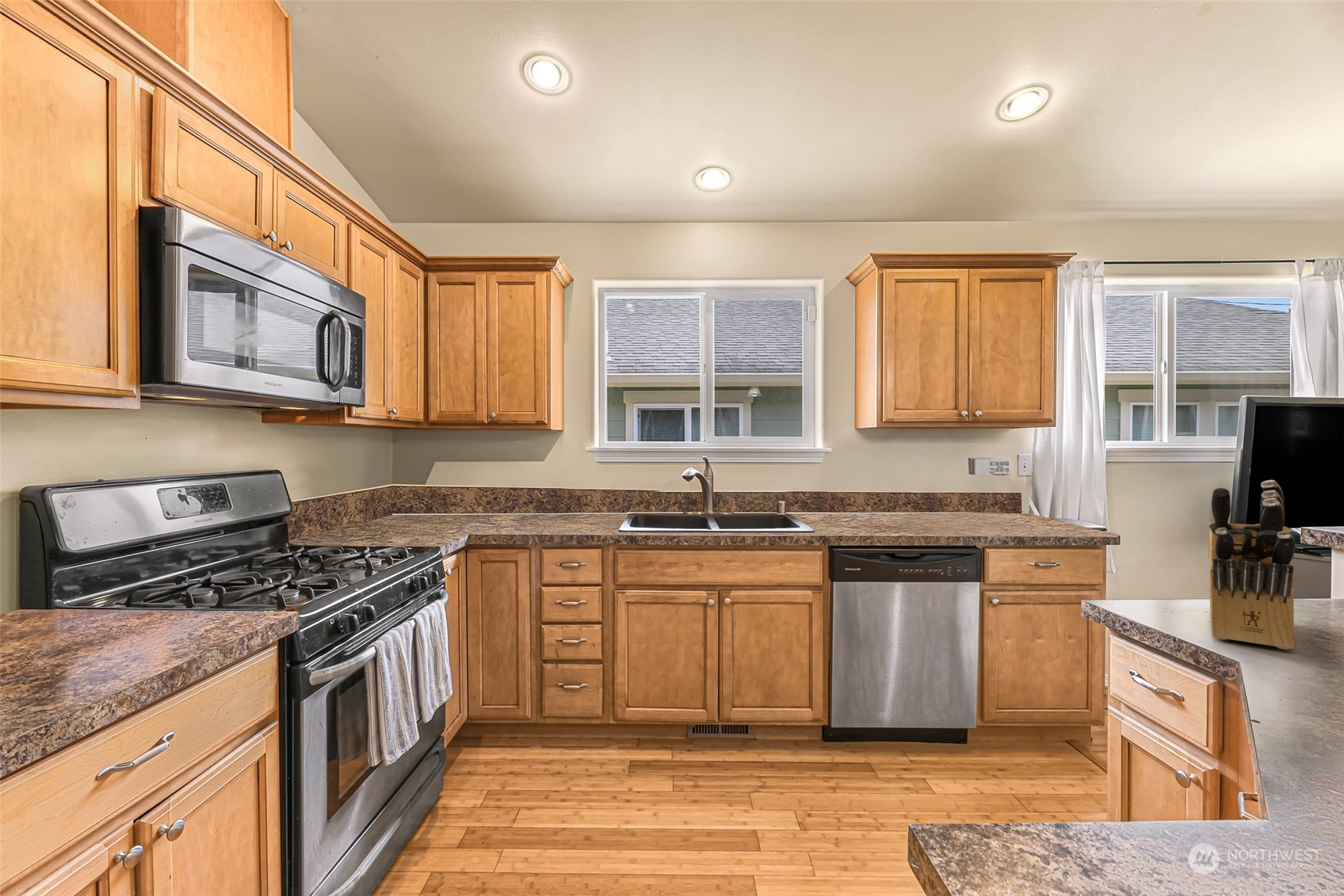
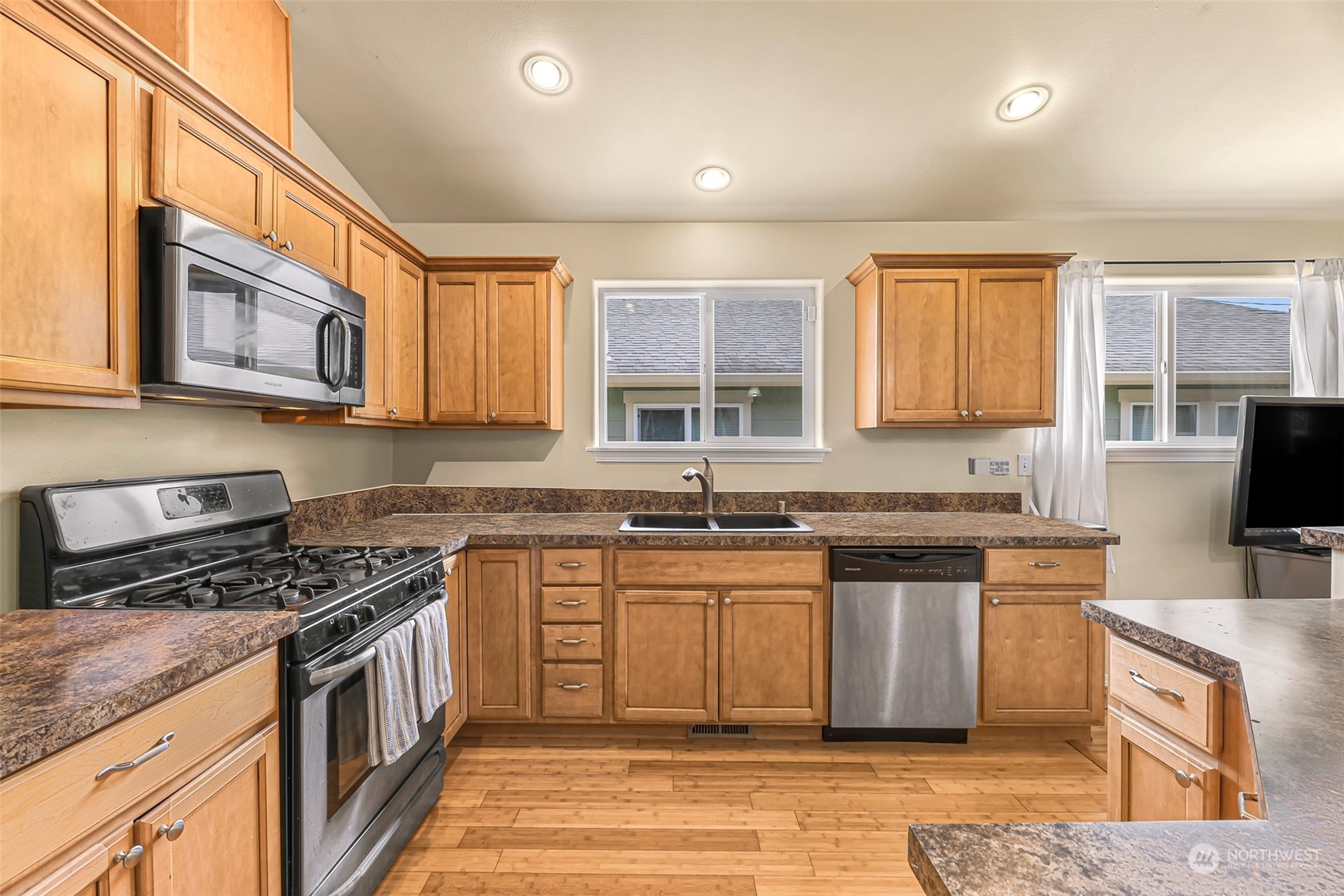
- knife block (1248, 555)
